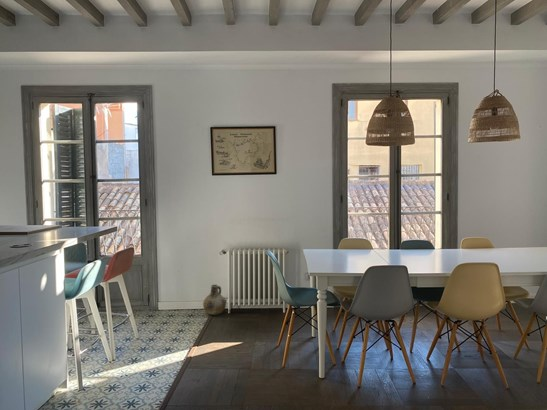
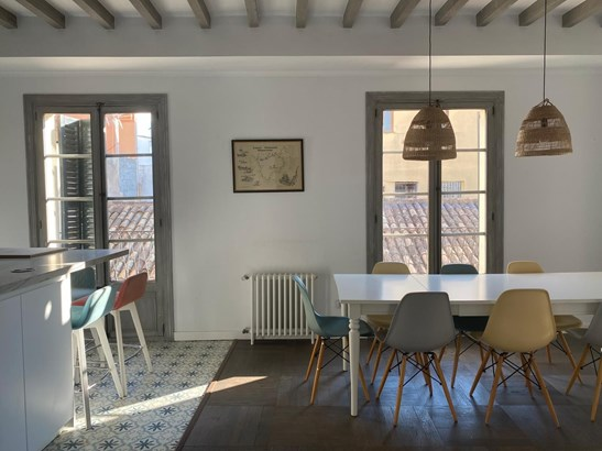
- ceramic jug (214, 298)
